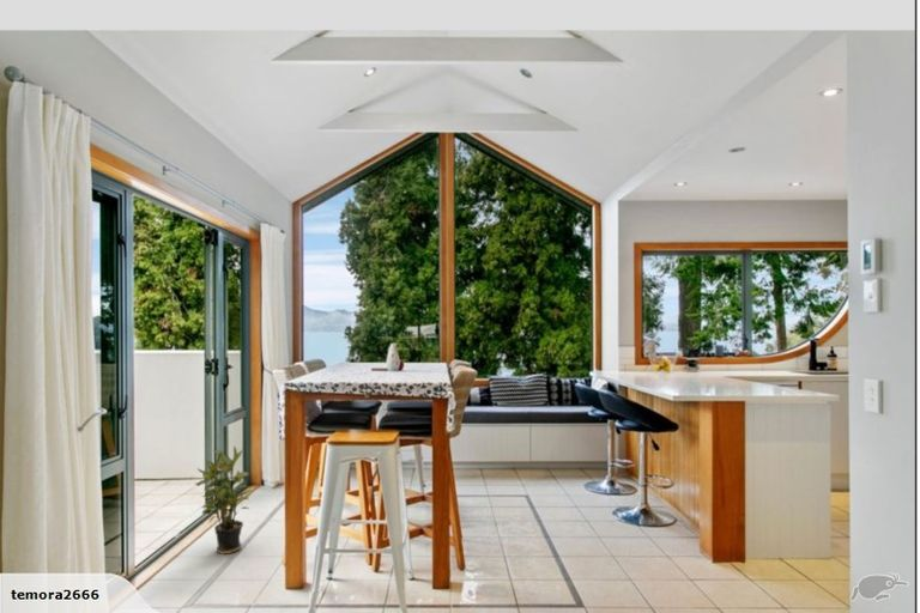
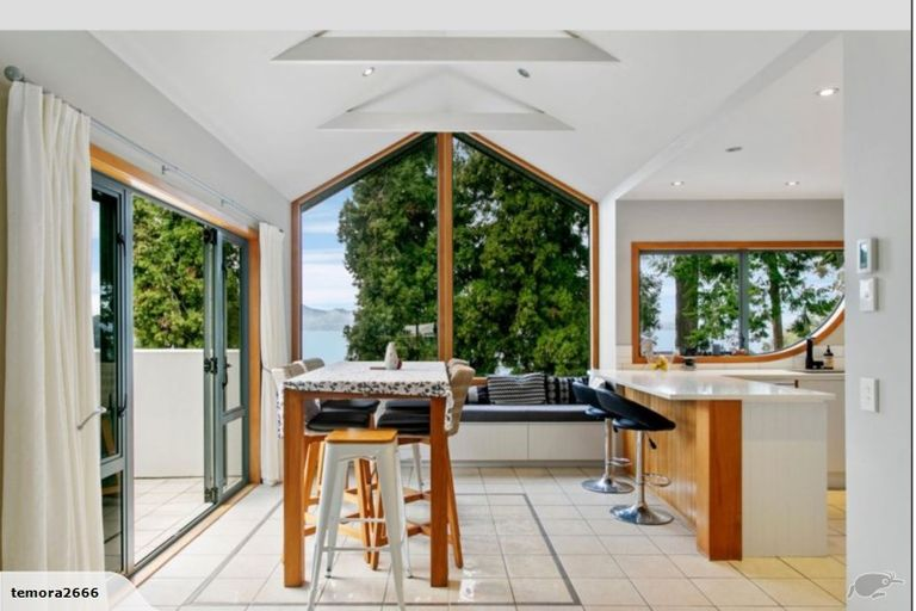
- potted plant (223, 500)
